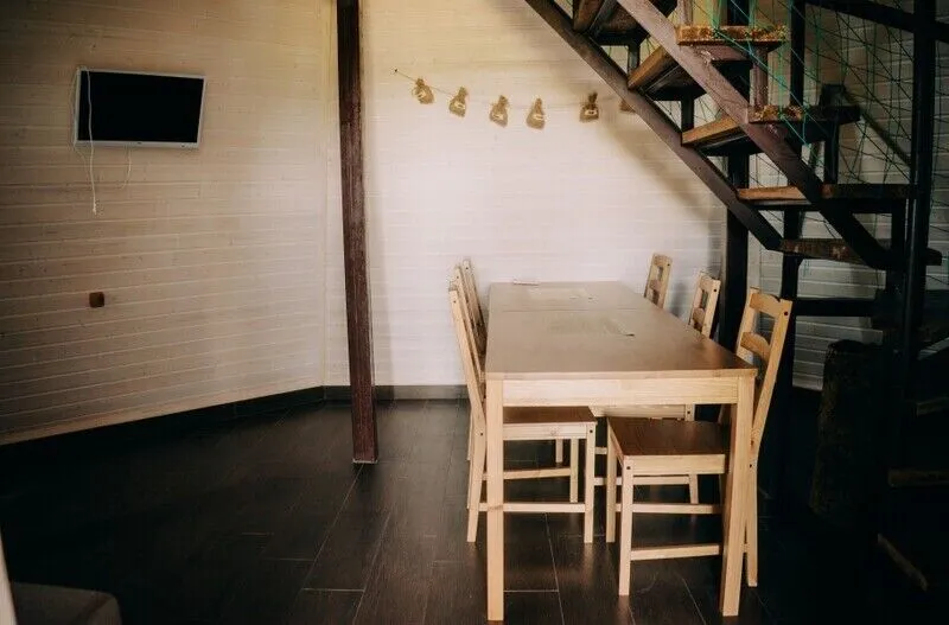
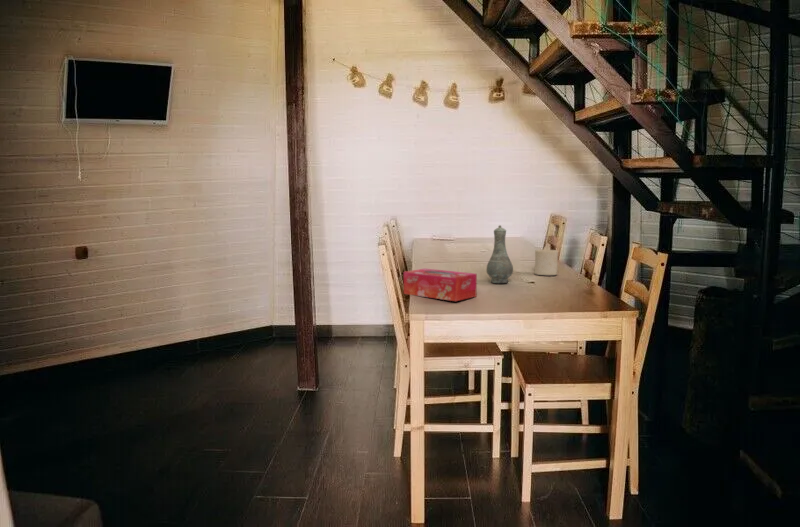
+ candle (545, 259)
+ vase (499, 254)
+ tissue box (439, 283)
